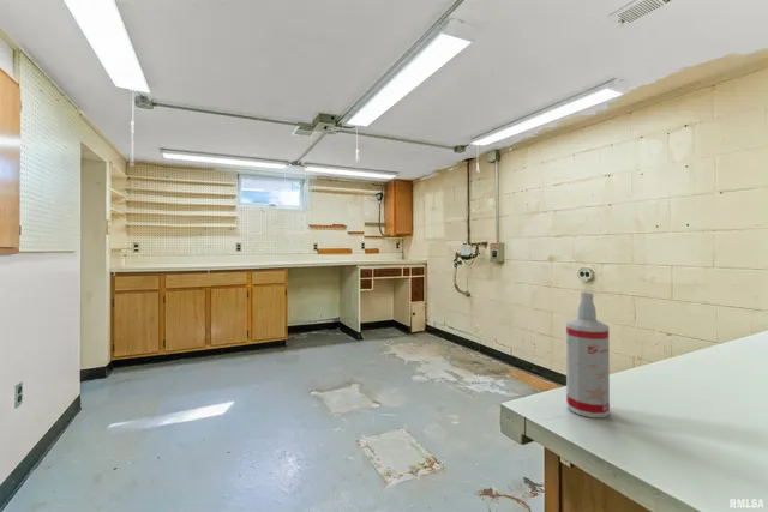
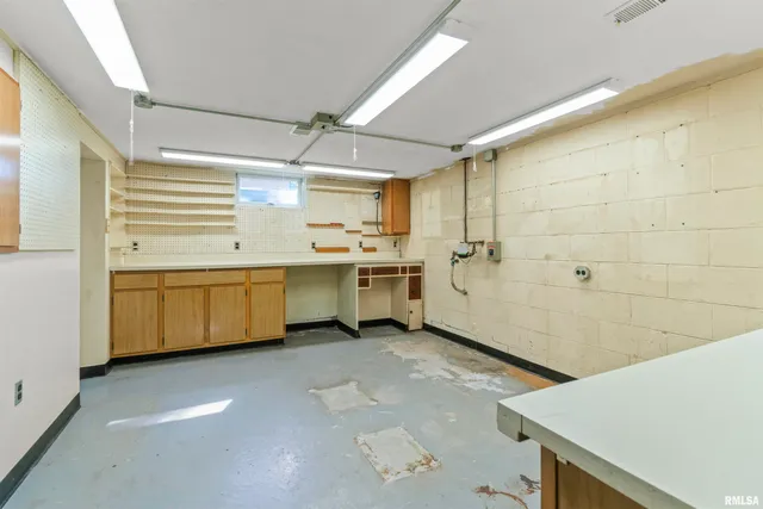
- spray bottle (587, 350)
